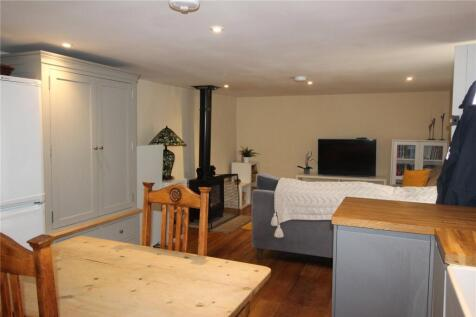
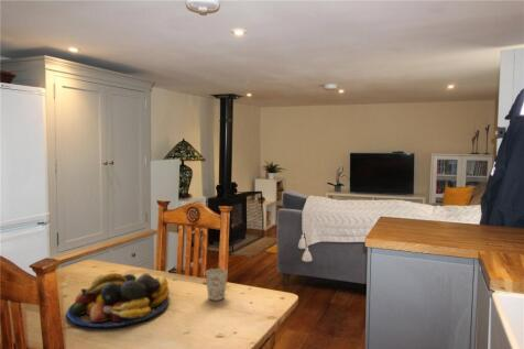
+ mug (217, 282)
+ fruit bowl (119, 290)
